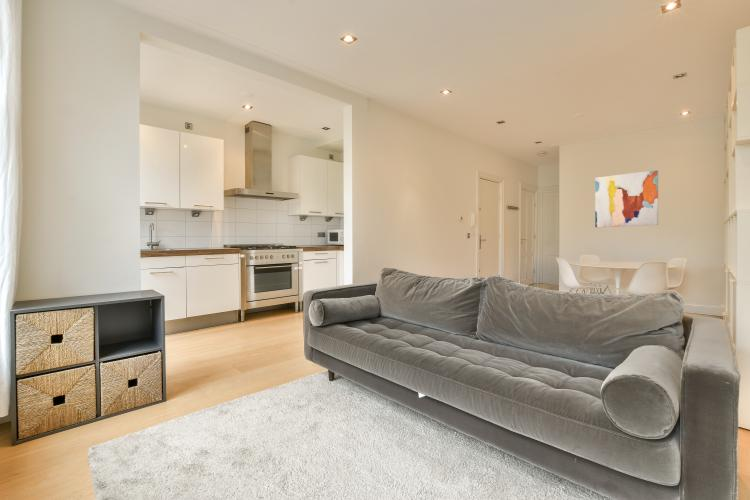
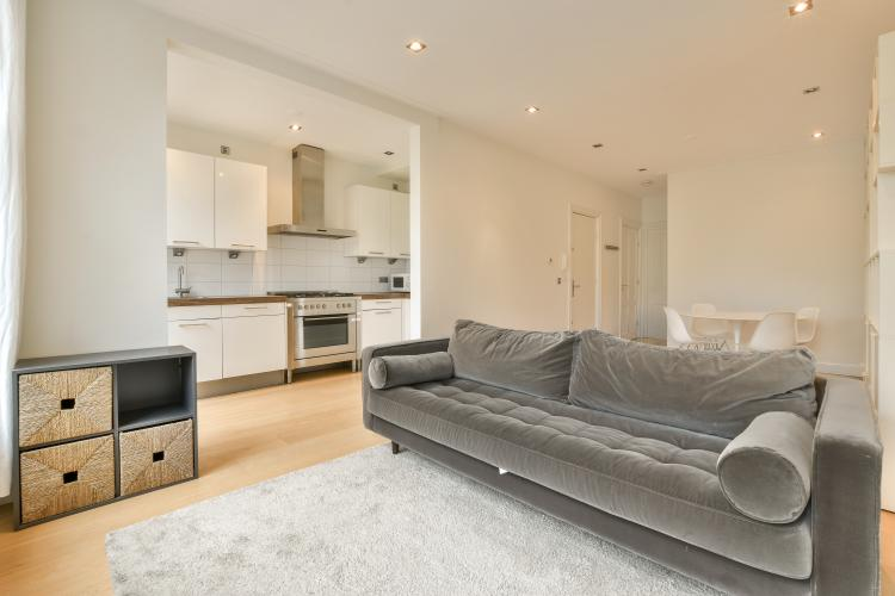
- wall art (625, 200)
